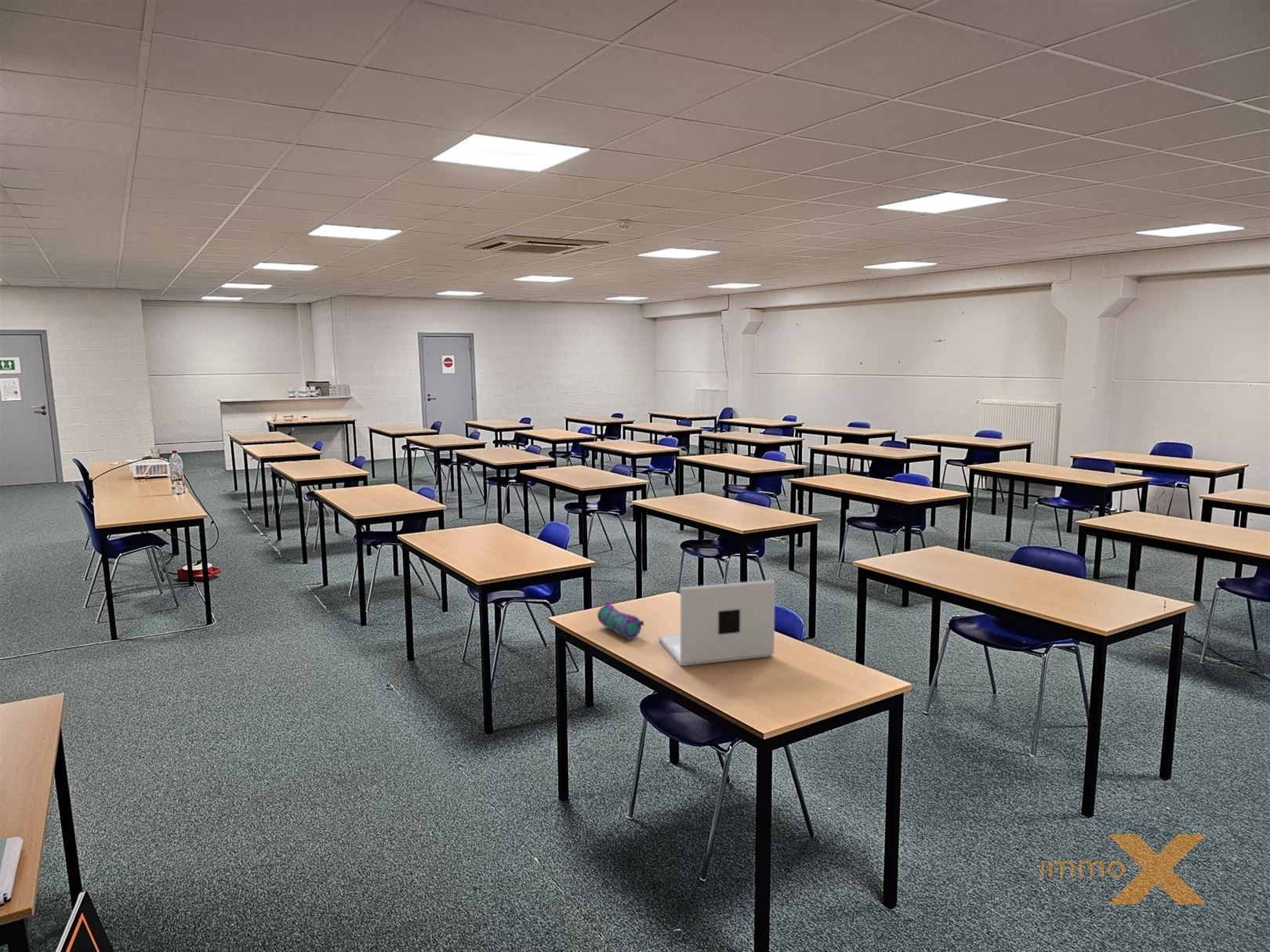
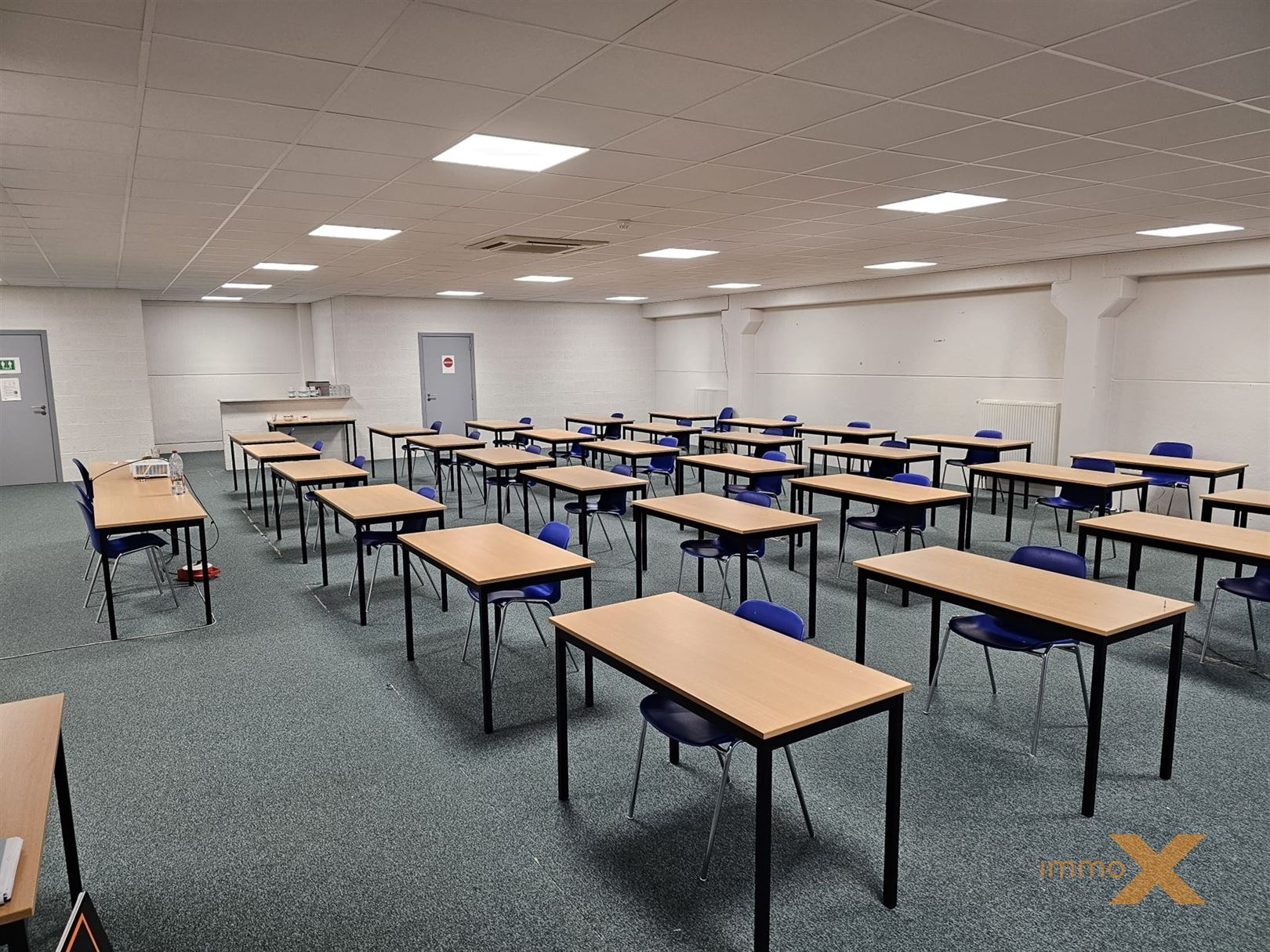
- laptop (714, 612)
- pencil case (619, 621)
